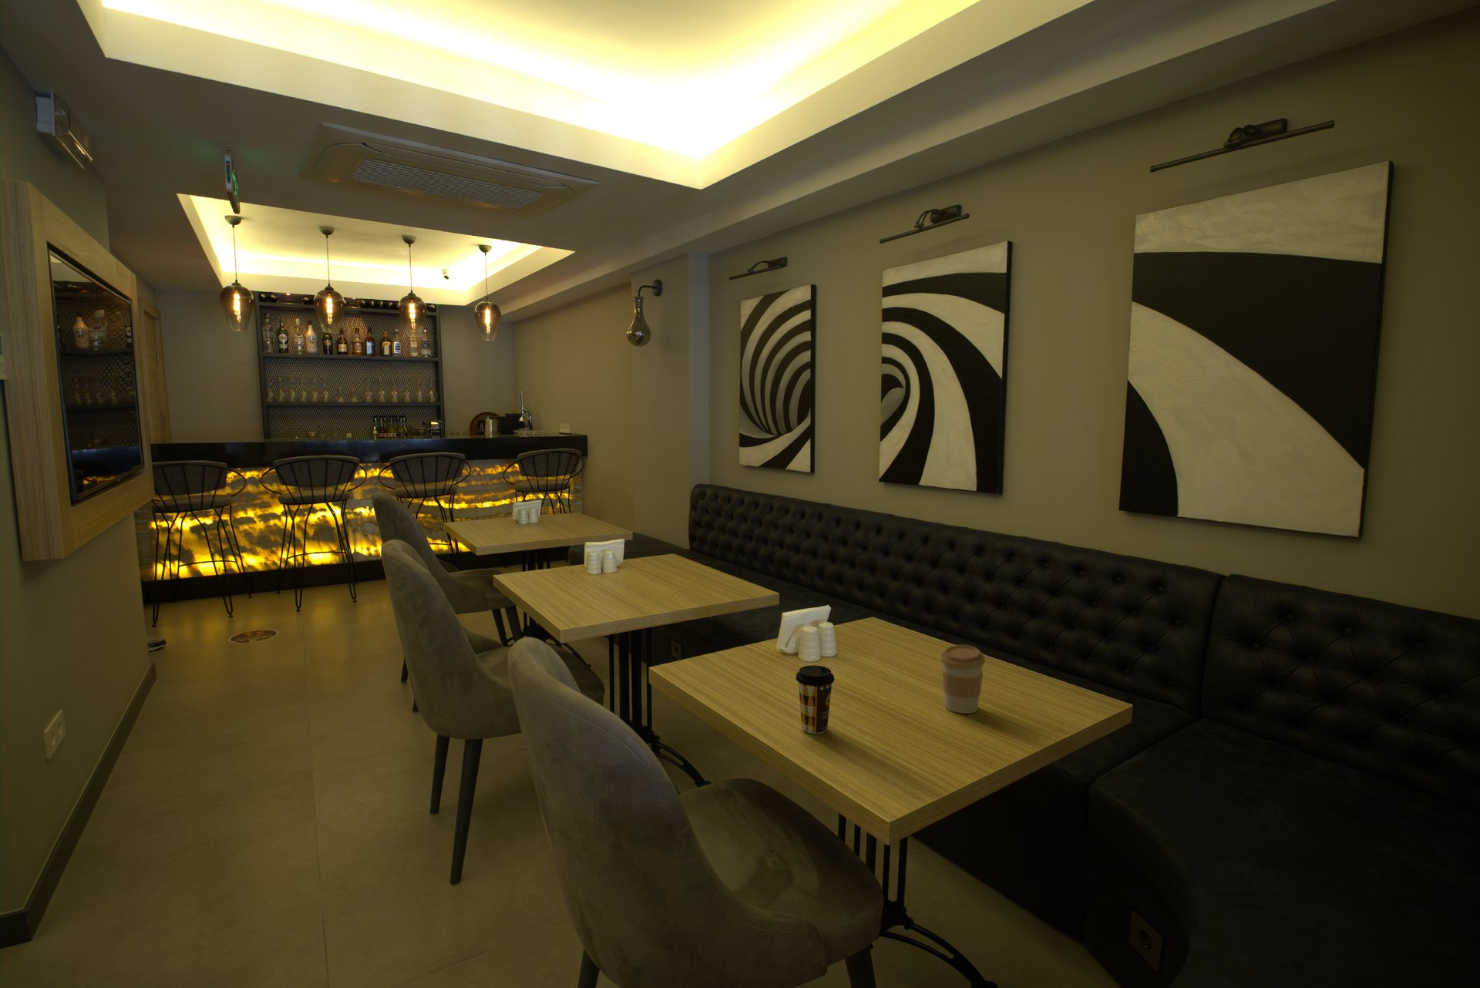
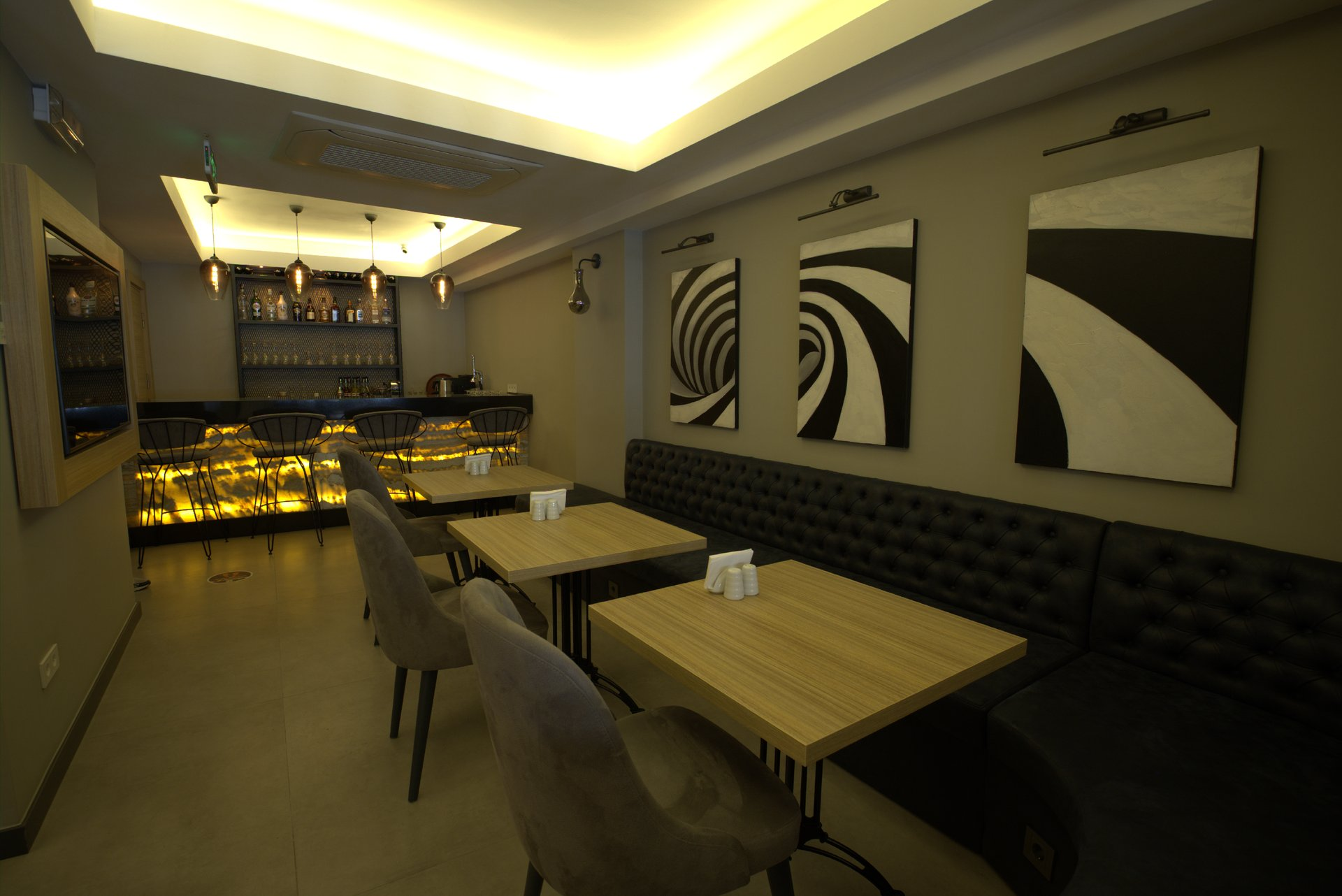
- coffee cup (814, 699)
- coffee cup (962, 678)
